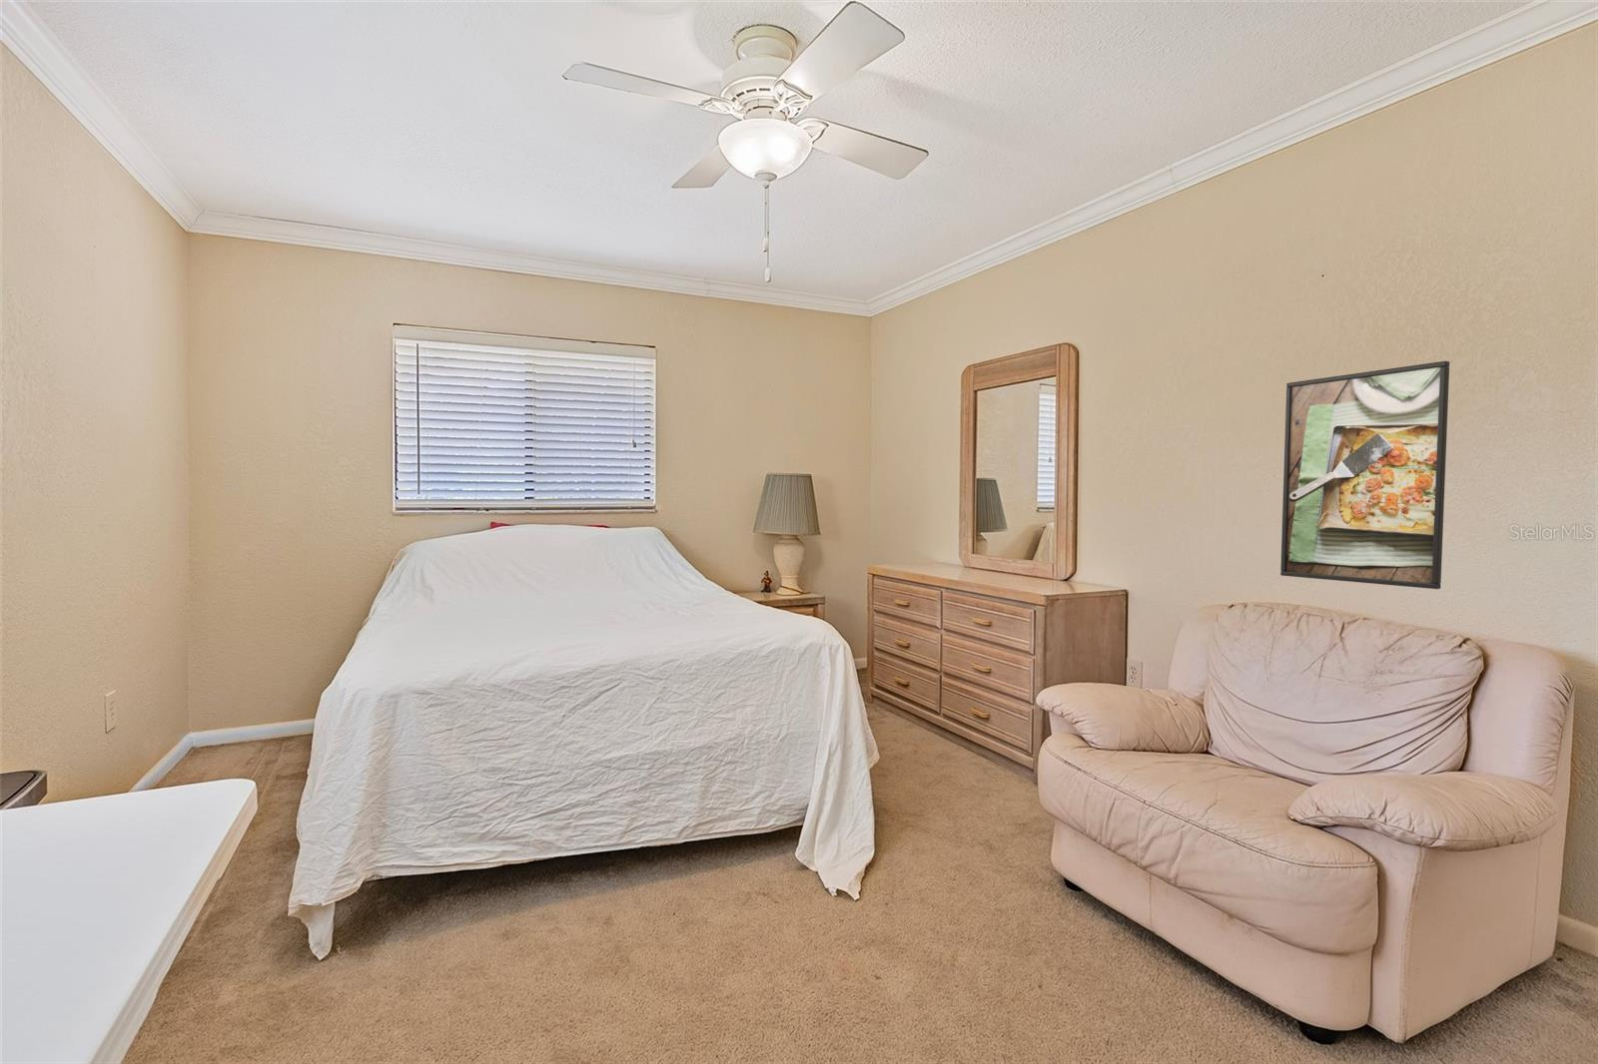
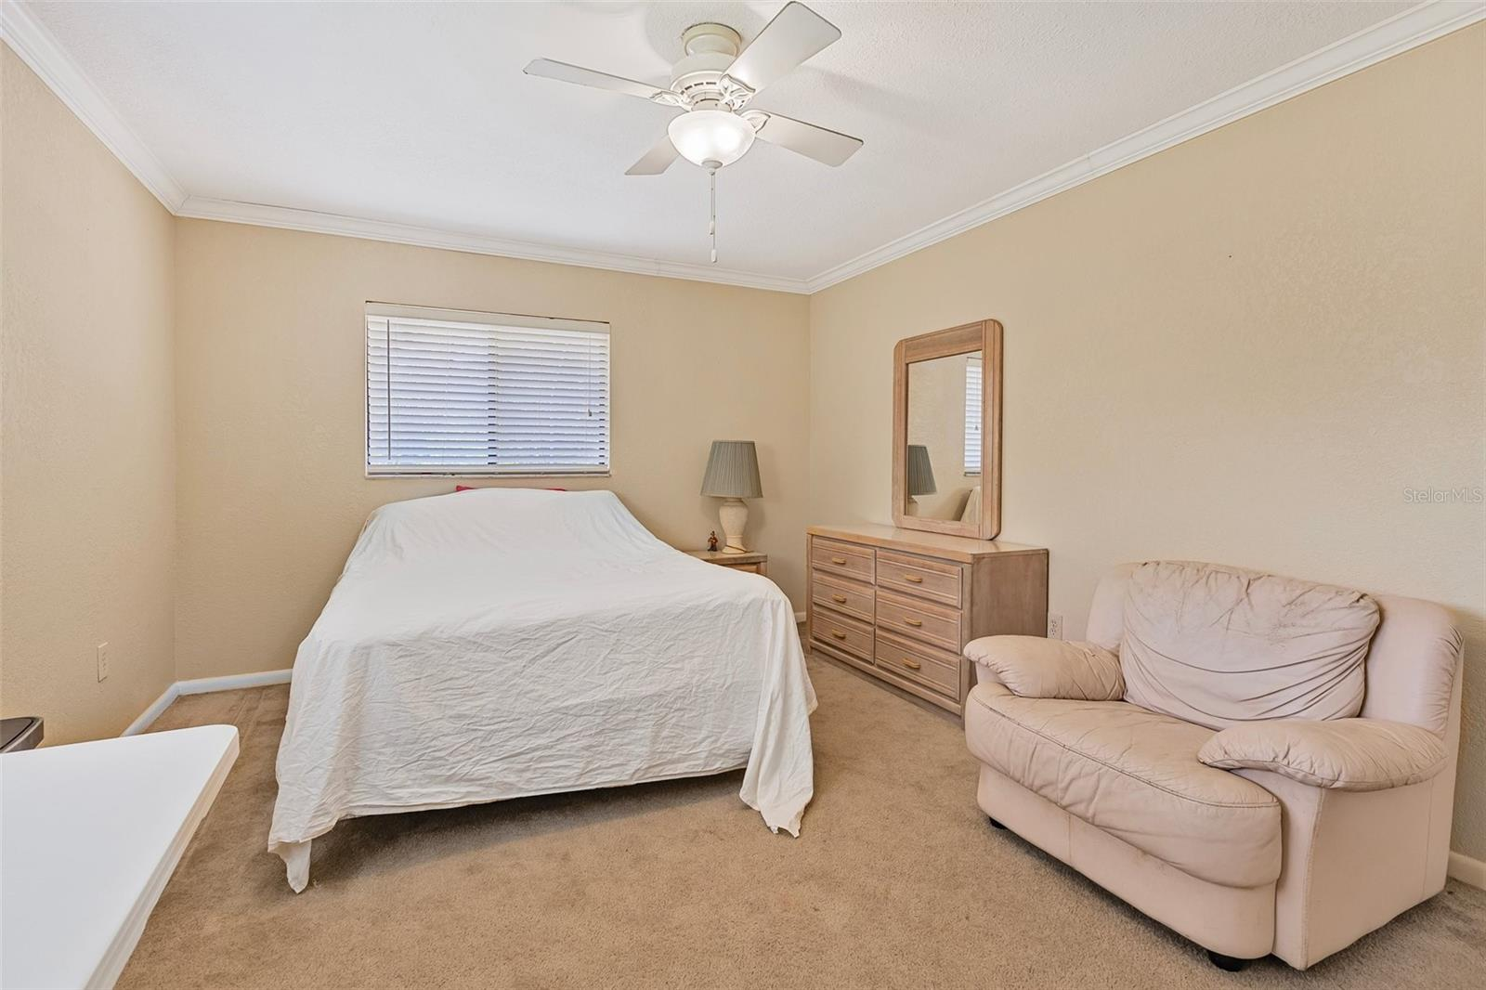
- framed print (1357, 477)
